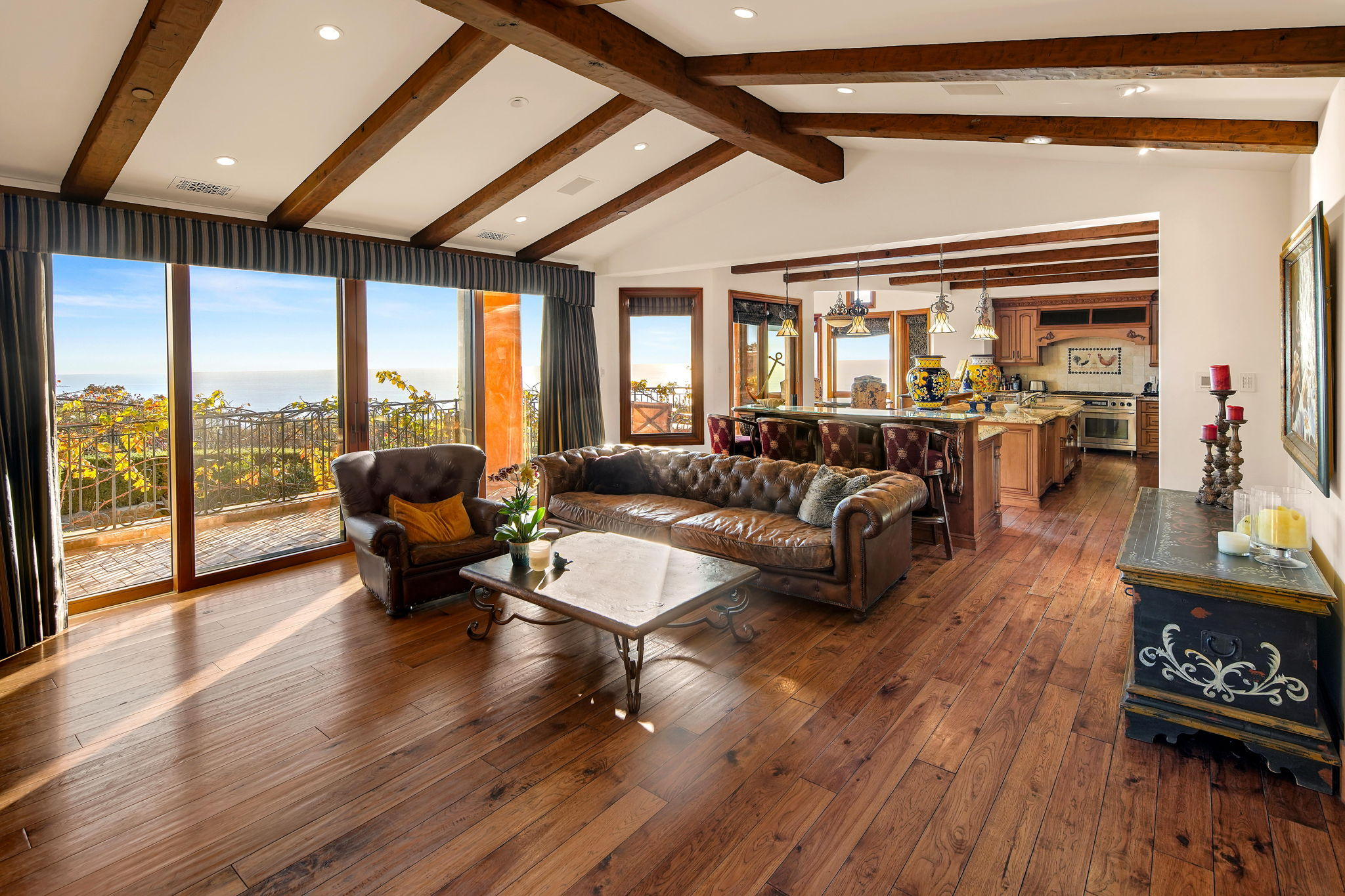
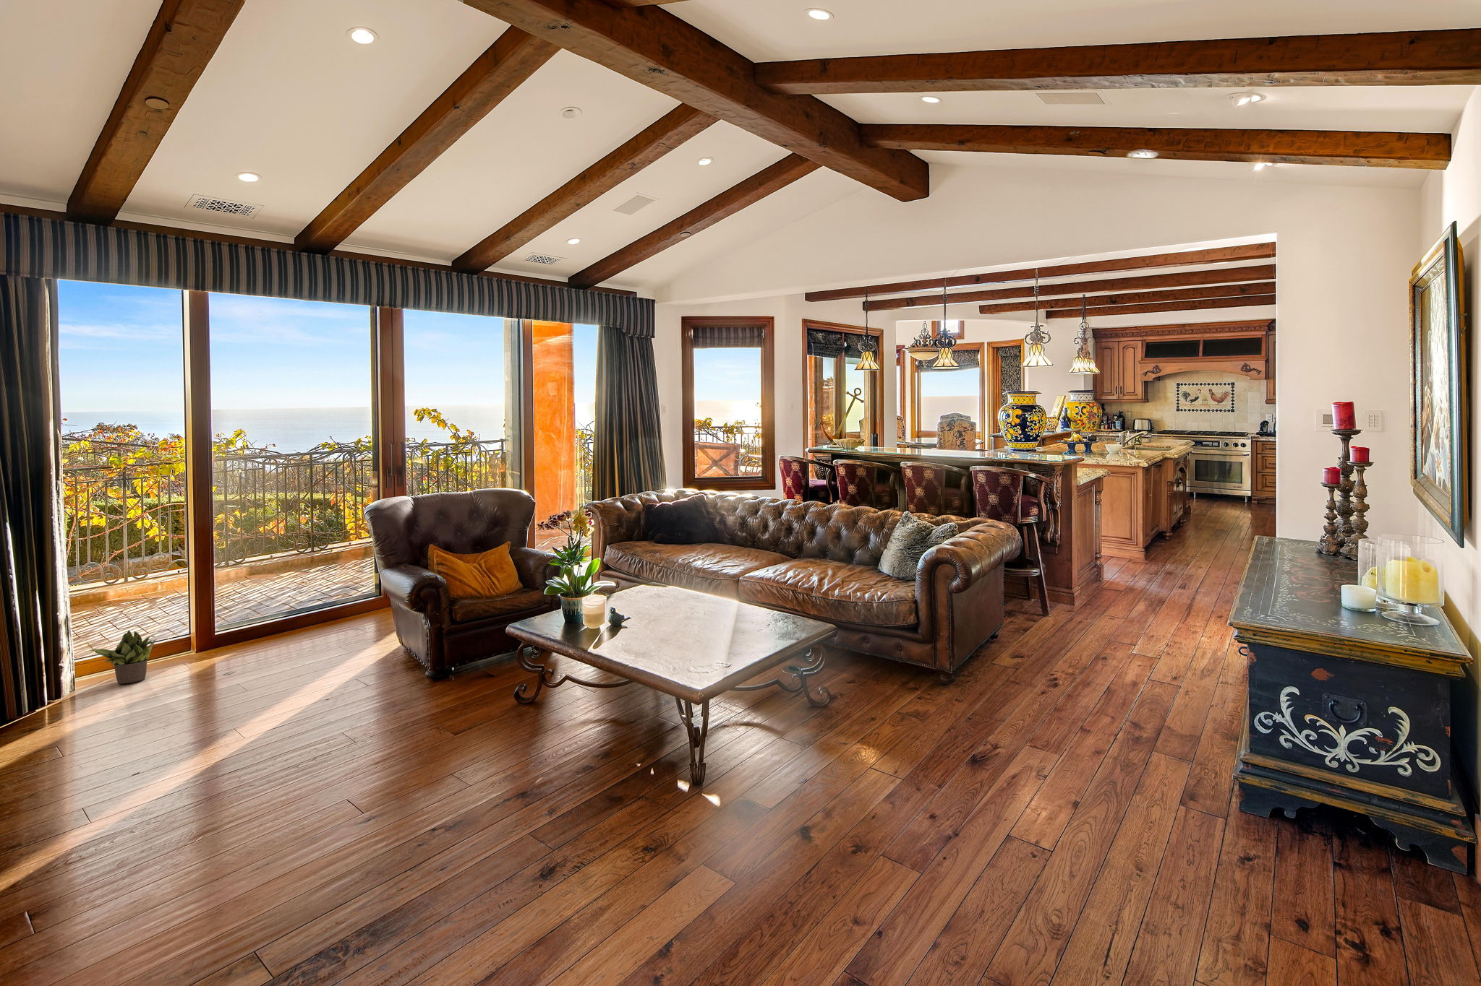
+ potted plant (122, 657)
